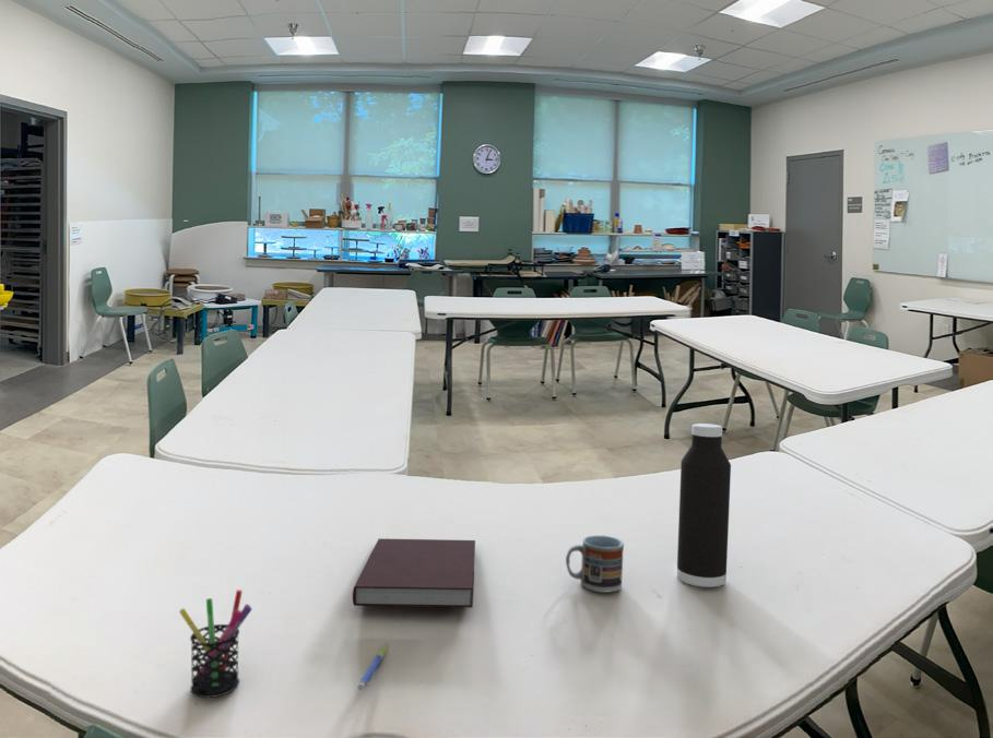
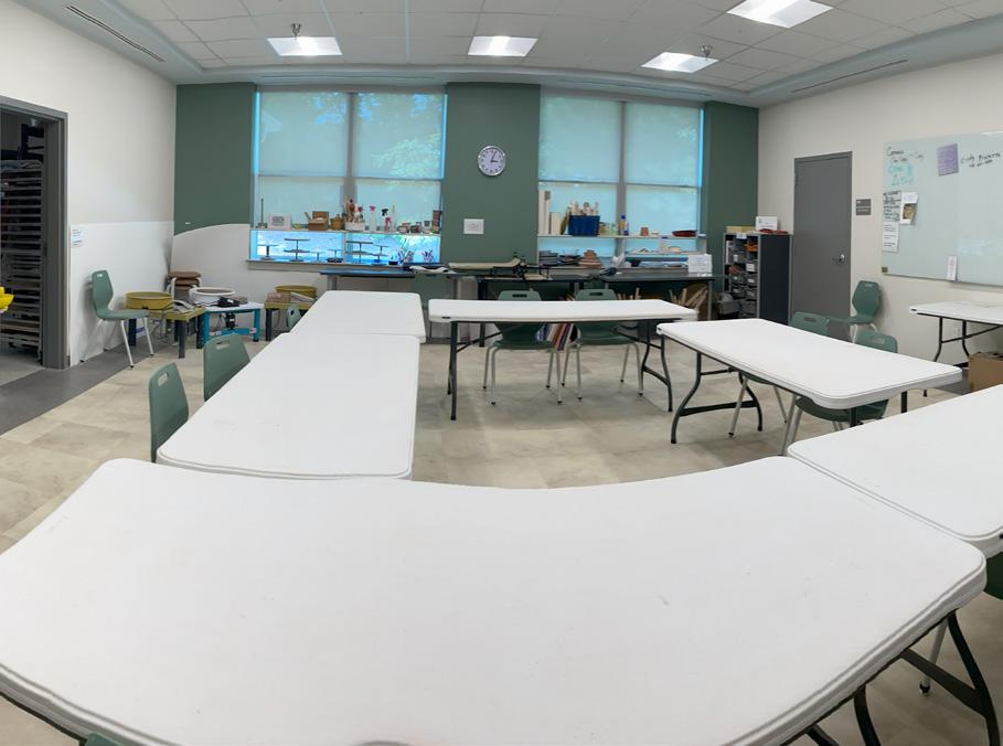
- pen holder (216, 638)
- pen (375, 663)
- notebook (419, 569)
- cup (594, 562)
- water bottle (704, 502)
